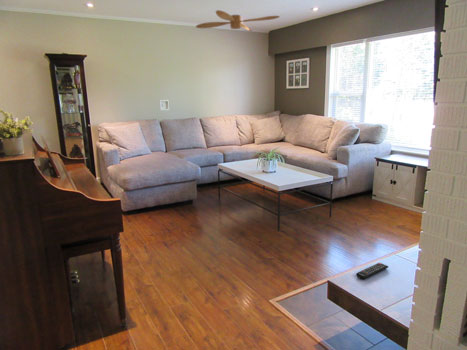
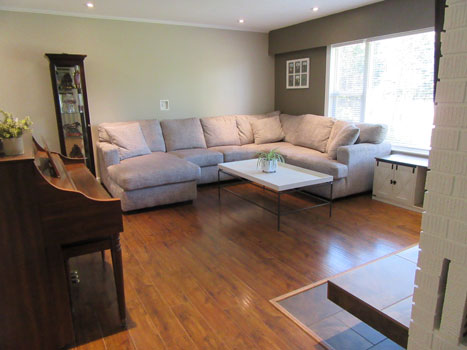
- ceiling fan (235, 21)
- remote control (372, 270)
